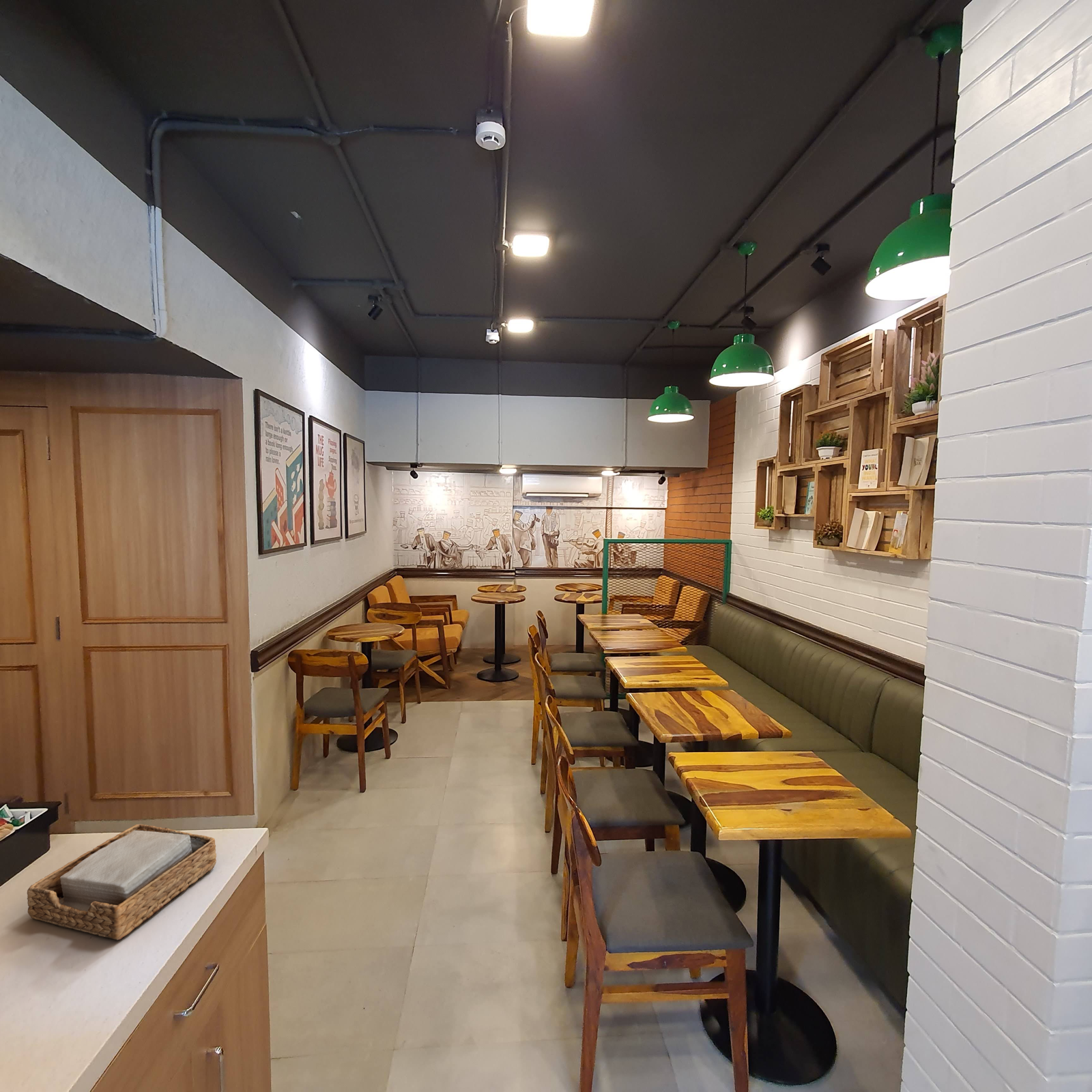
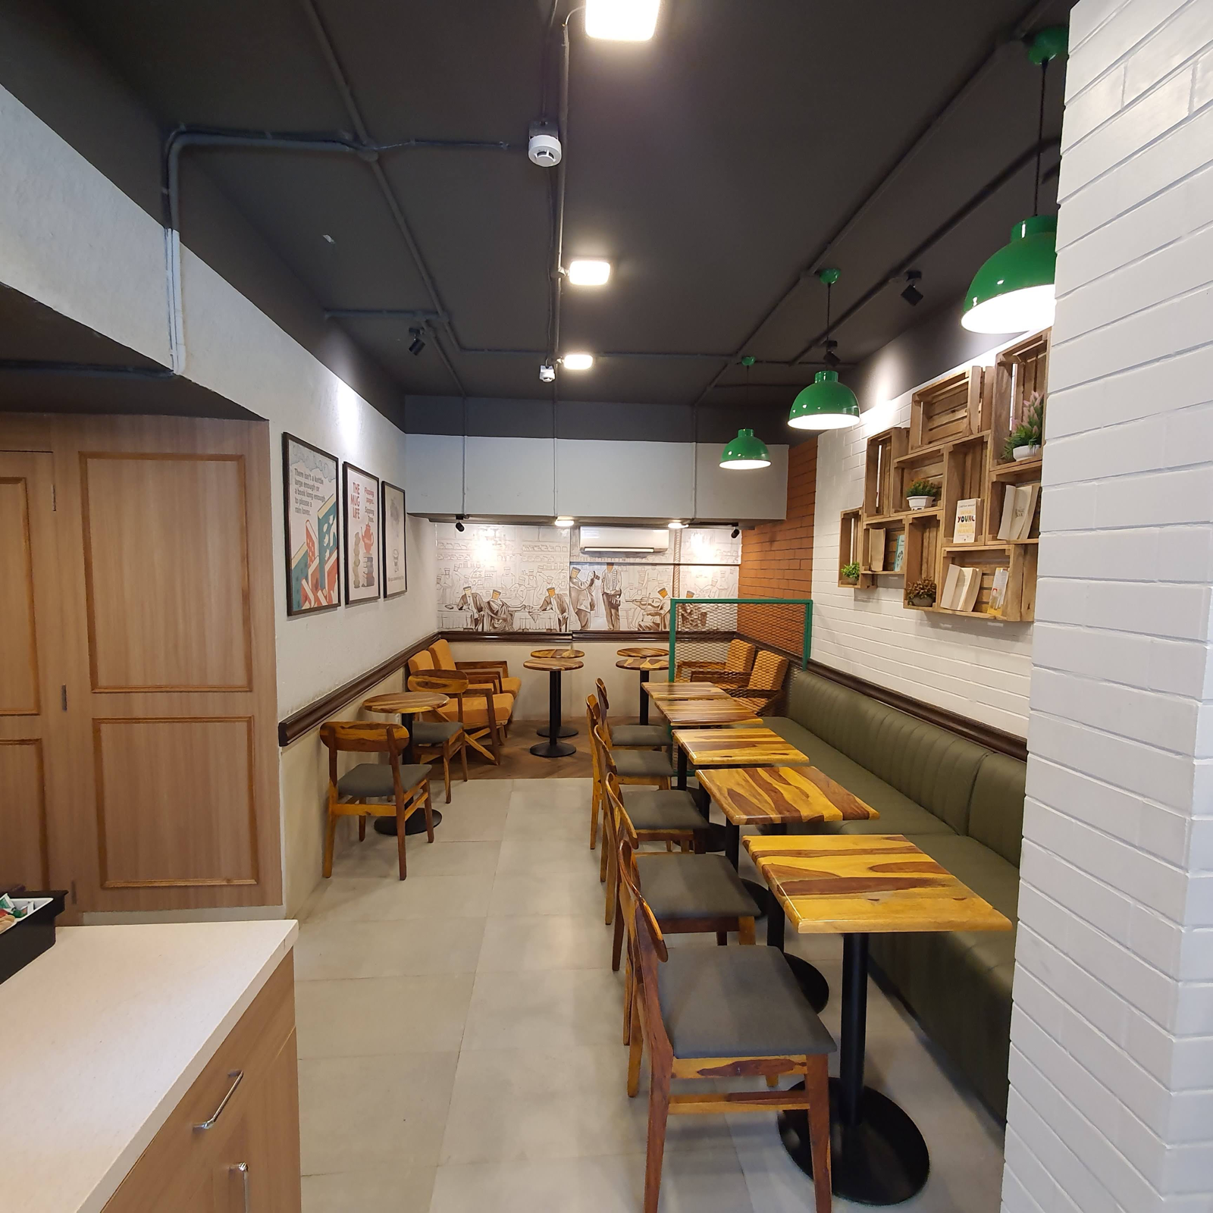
- napkin holder (129, 871)
